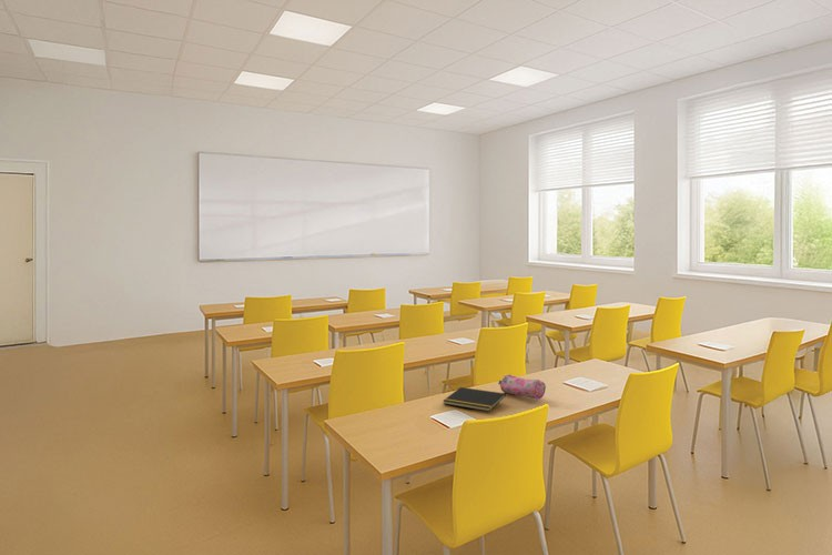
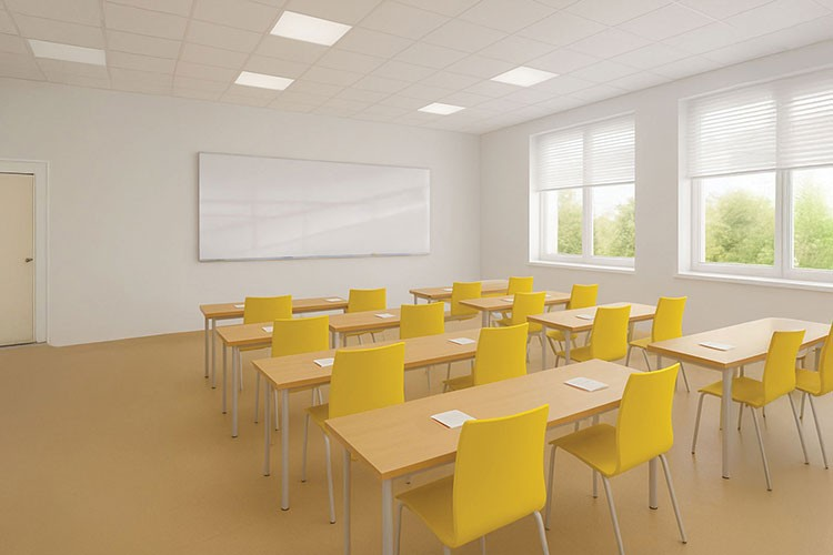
- notepad (474, 398)
- pencil case (521, 386)
